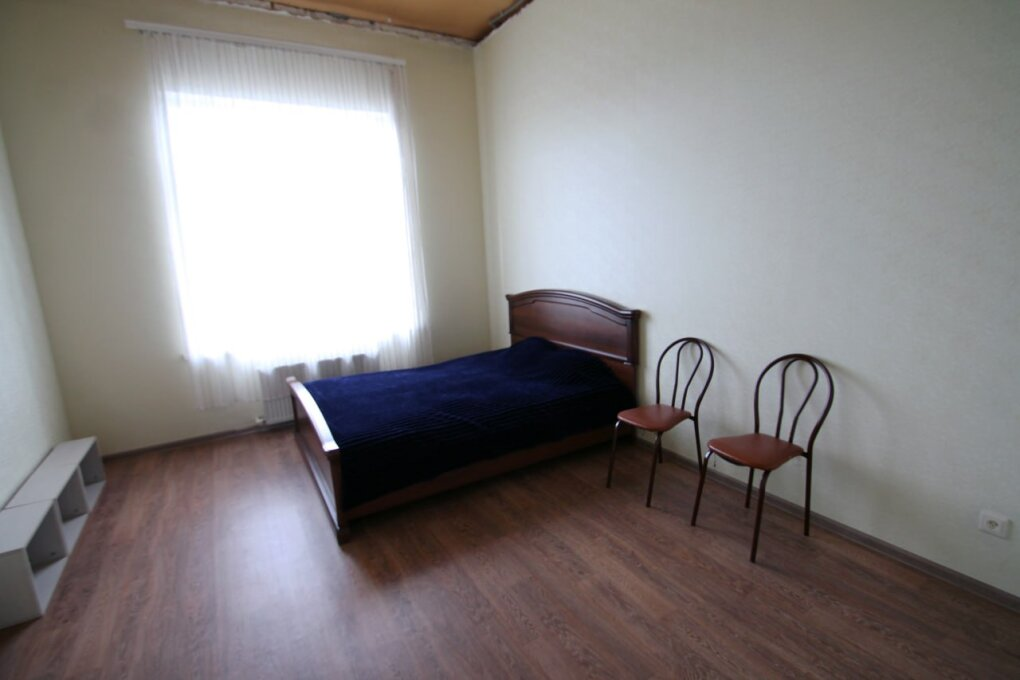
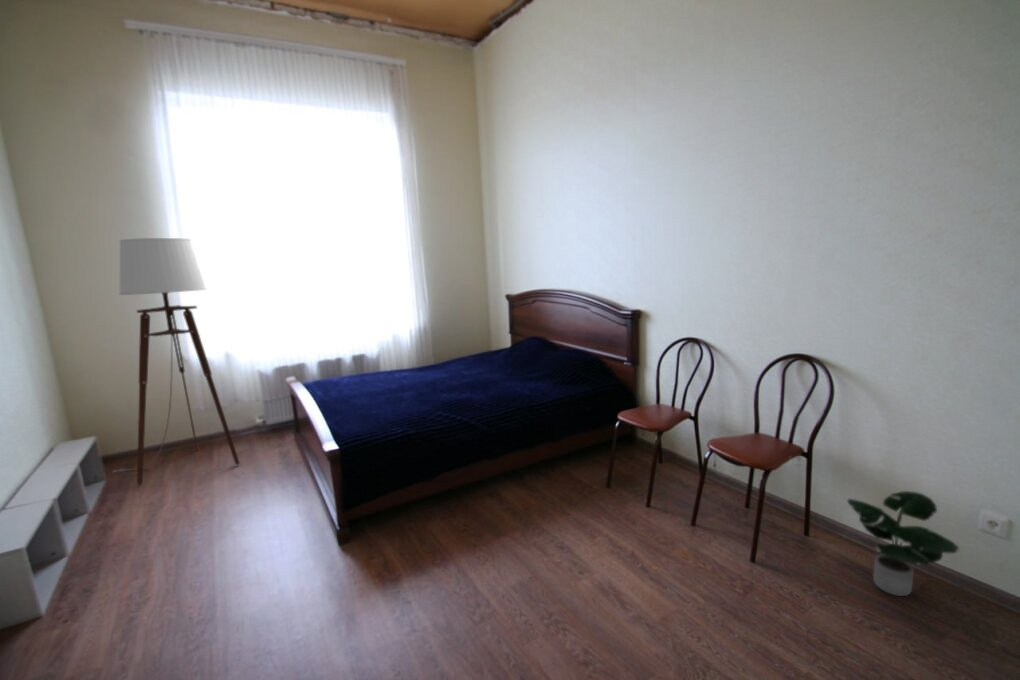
+ potted plant (902, 547)
+ floor lamp (148, 356)
